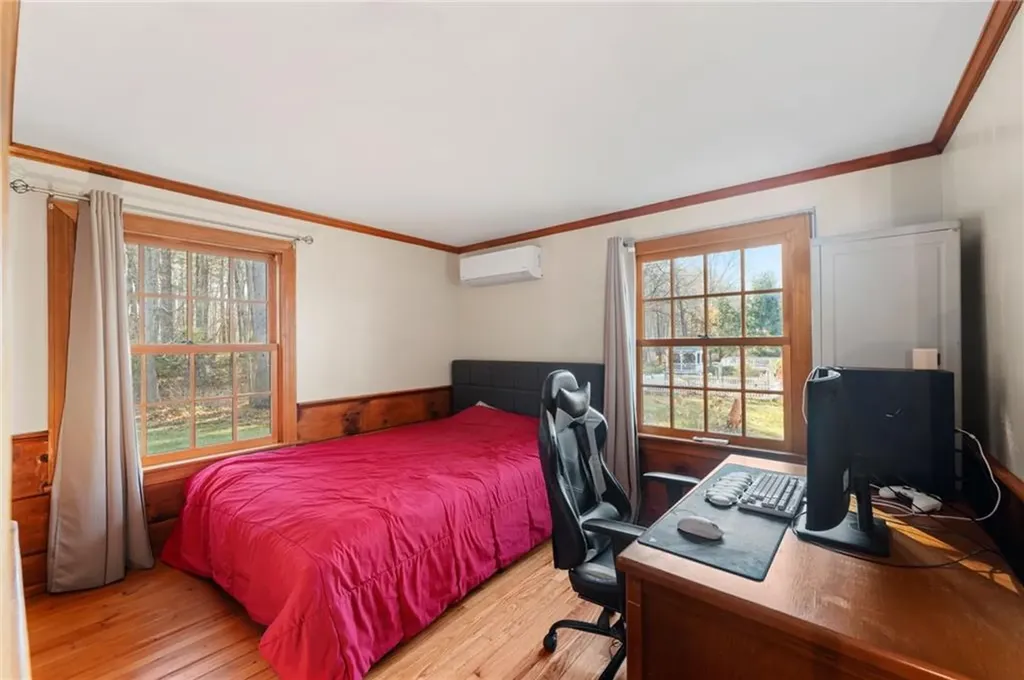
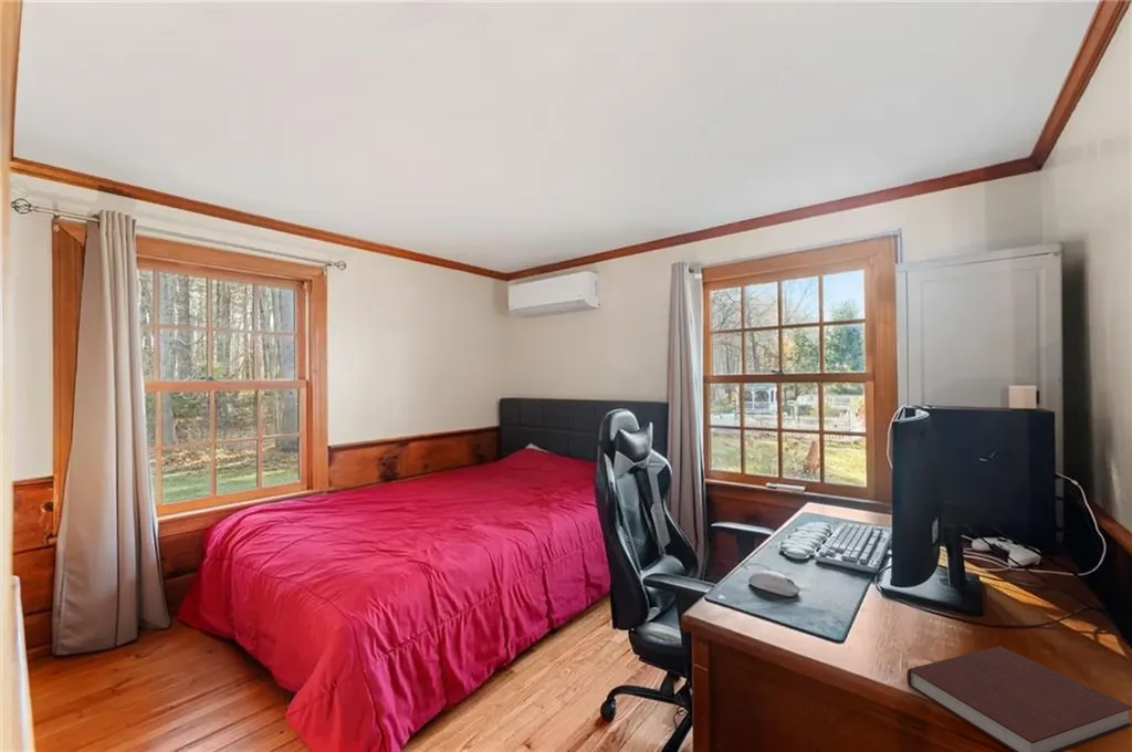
+ notebook (1013, 694)
